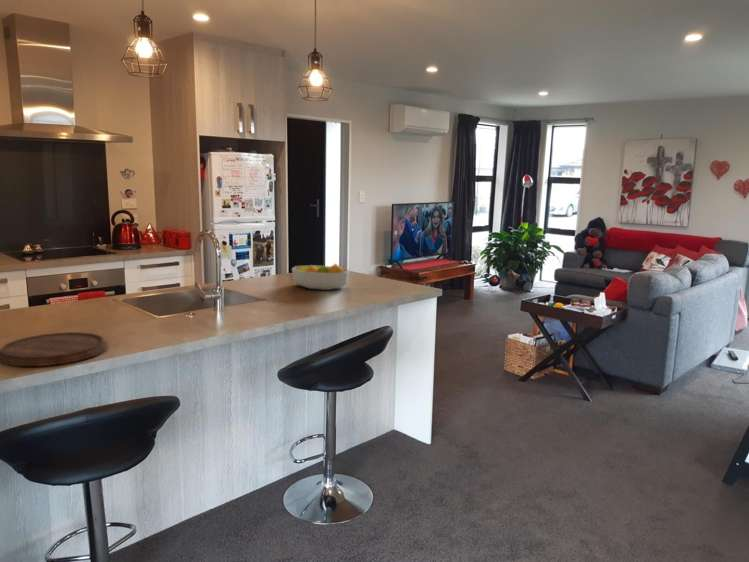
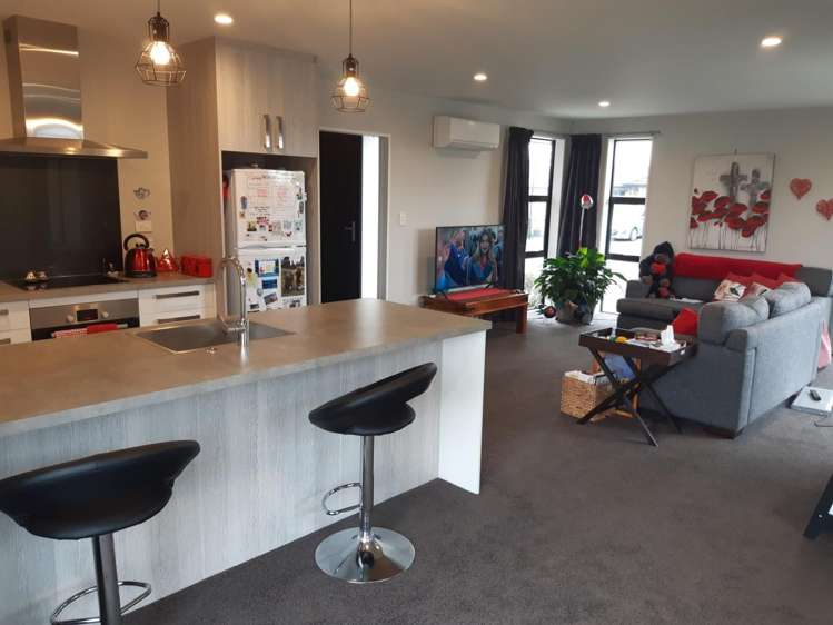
- fruit bowl (320, 273)
- cutting board (54, 347)
